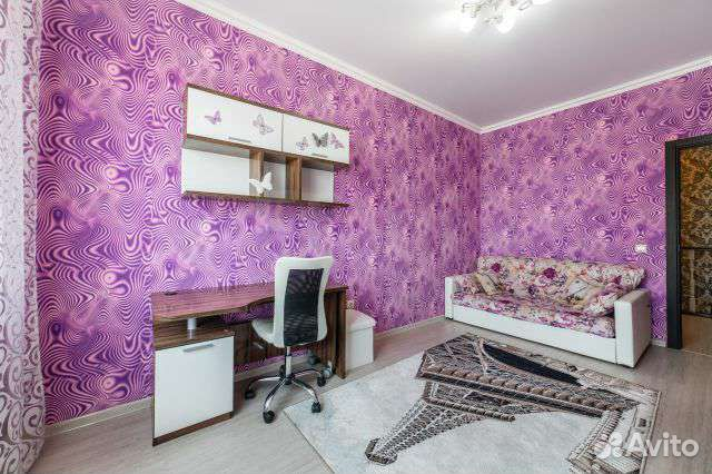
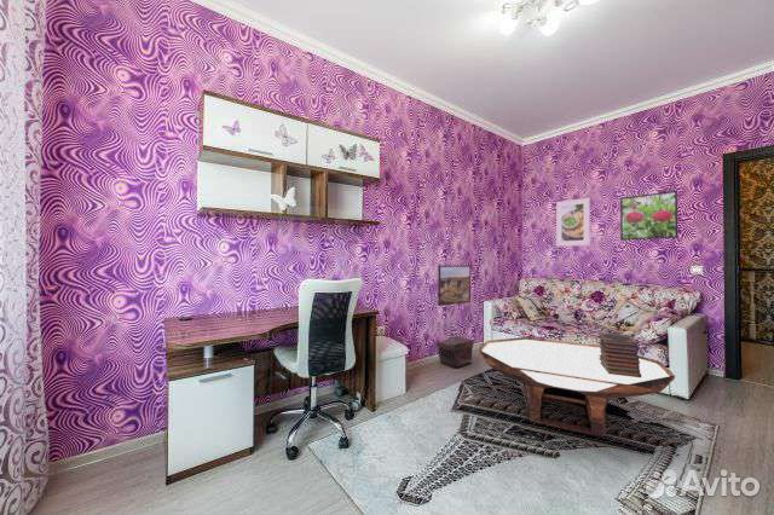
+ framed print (455, 284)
+ coffee table (564, 383)
+ pouch (455, 351)
+ book stack (617, 353)
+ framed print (647, 216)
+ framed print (572, 222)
